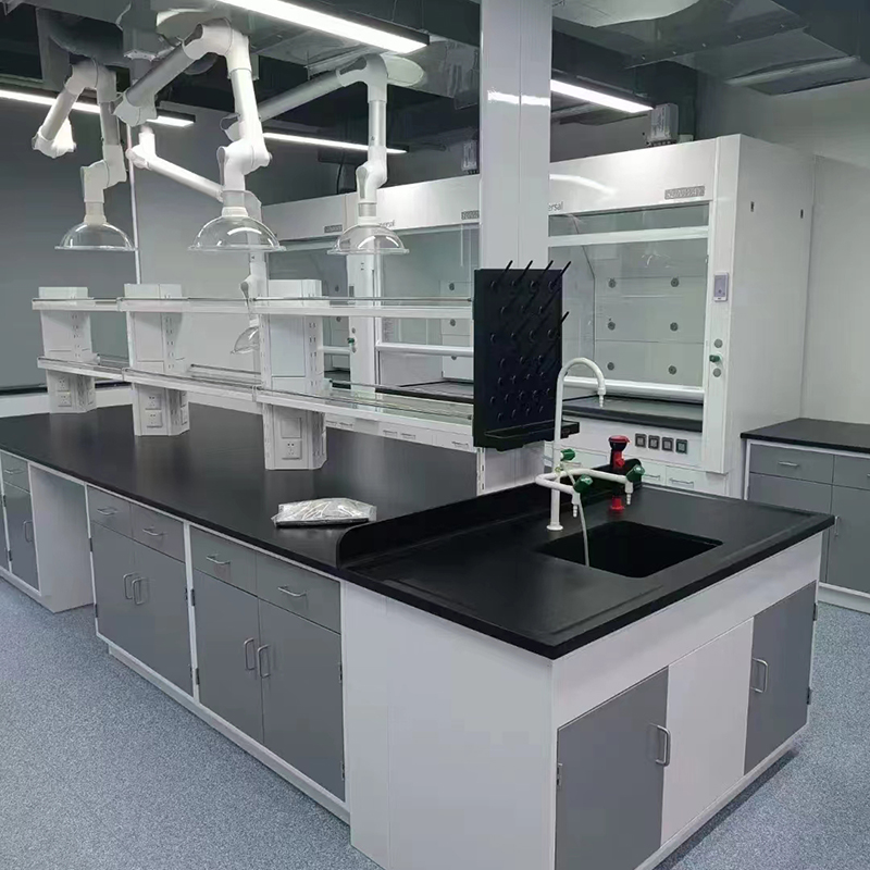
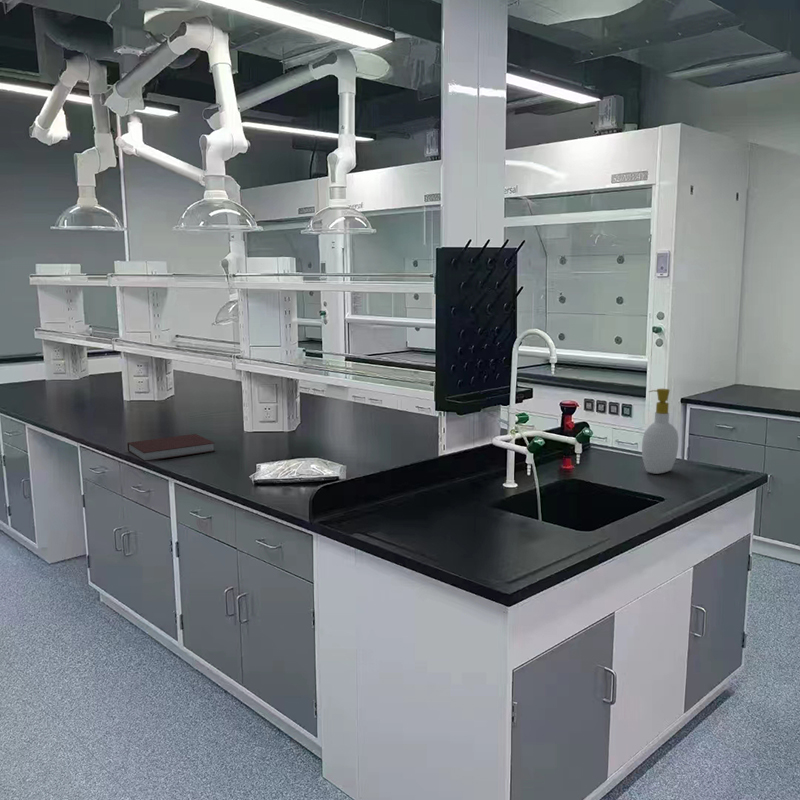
+ notebook (171, 446)
+ soap bottle (659, 430)
